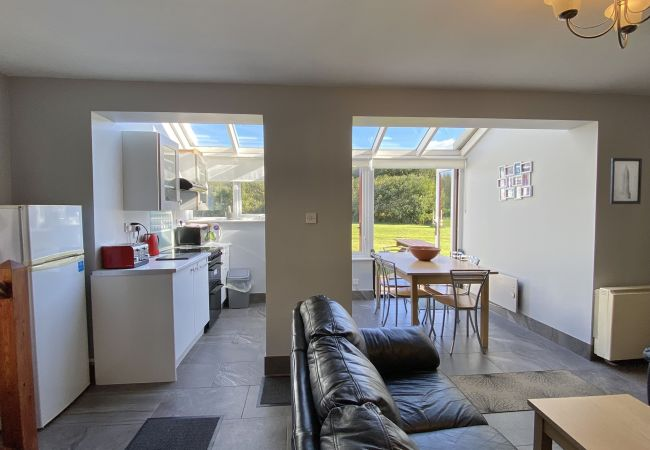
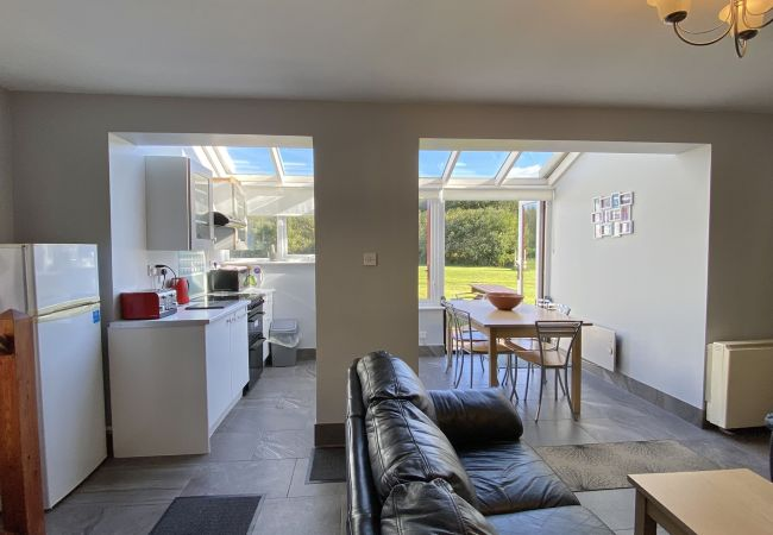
- wall art (626, 181)
